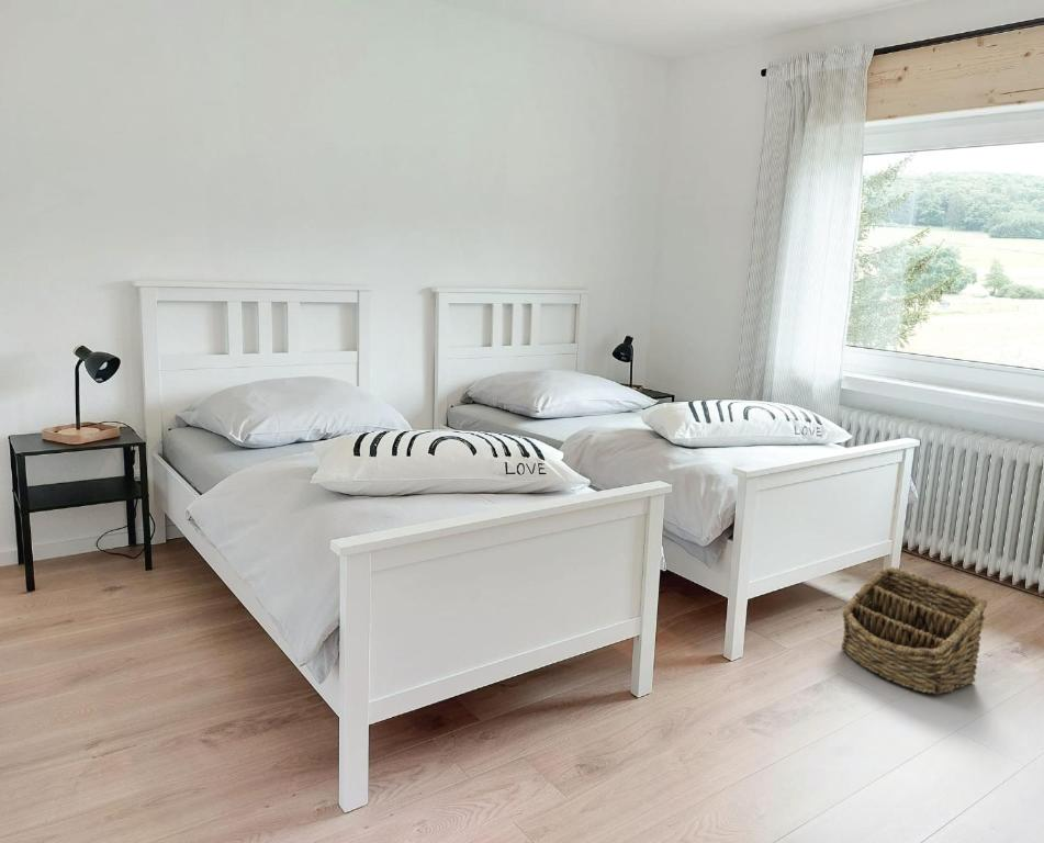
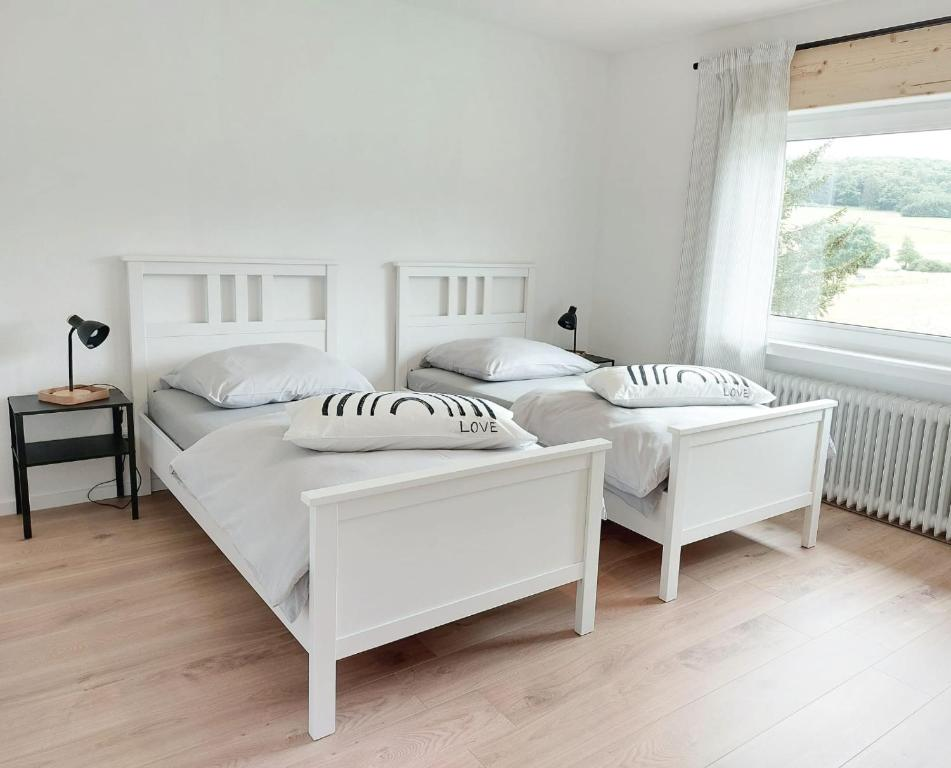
- basket (906, 627)
